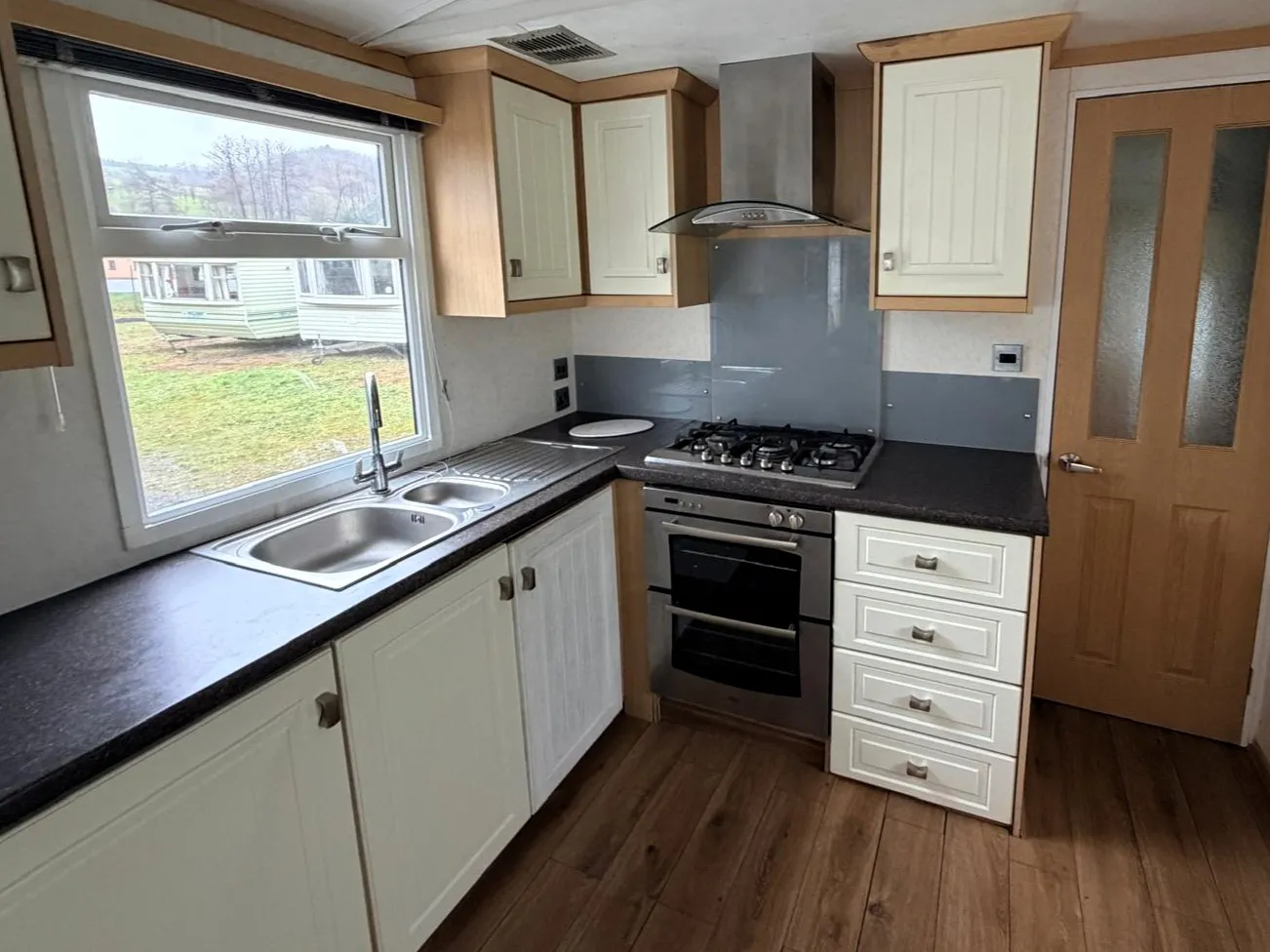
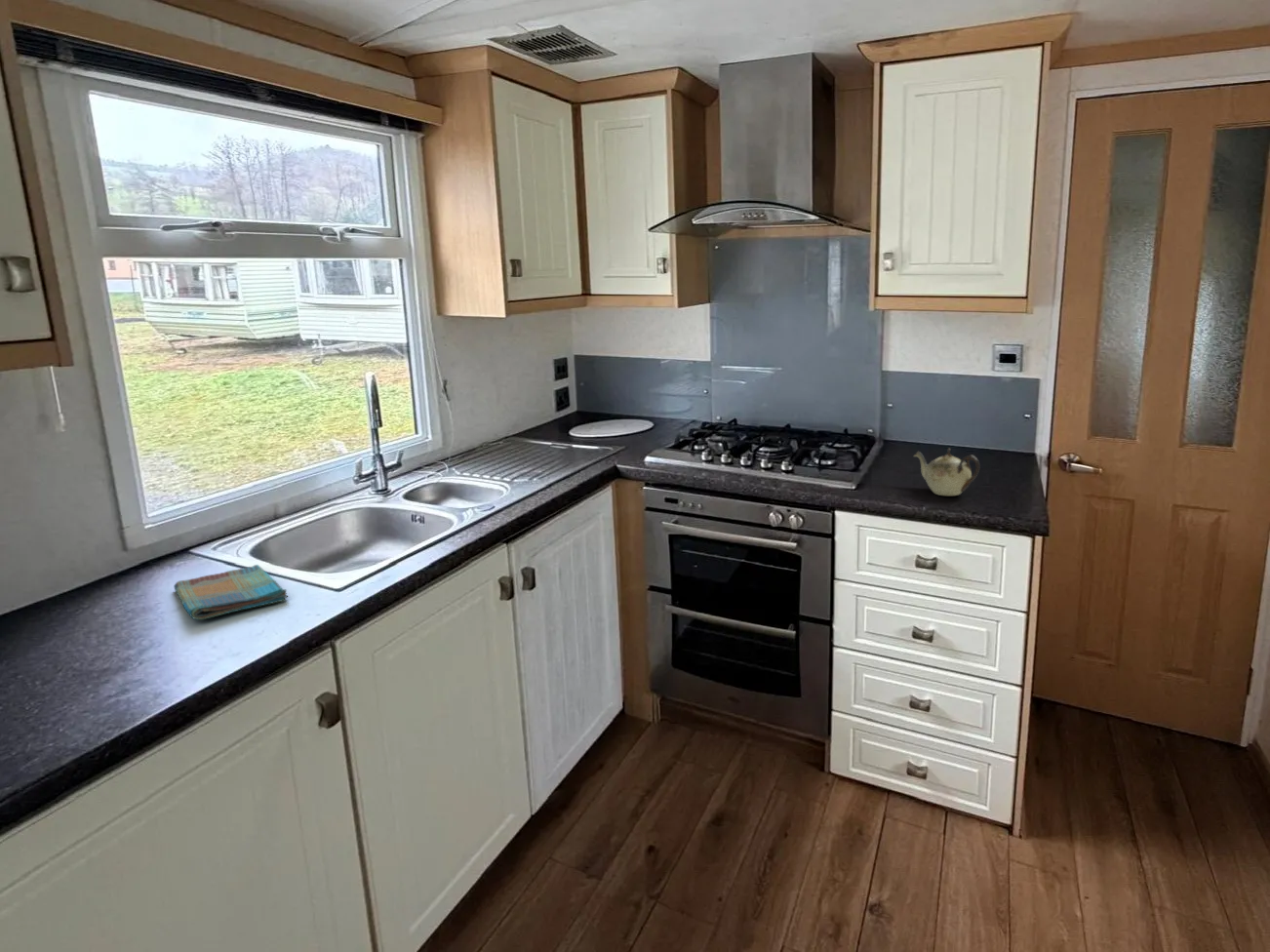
+ teapot (944, 470)
+ dish towel (228, 589)
